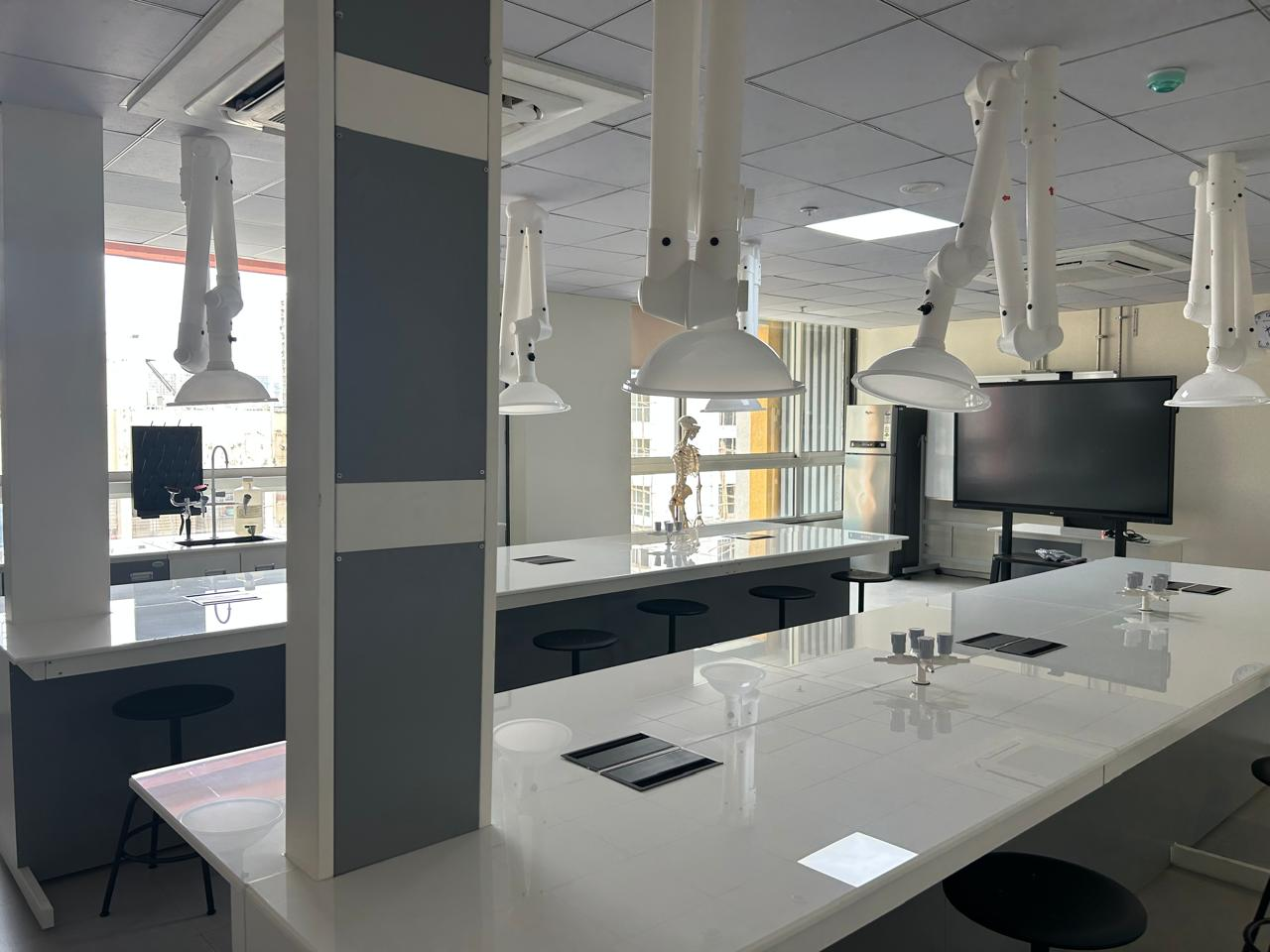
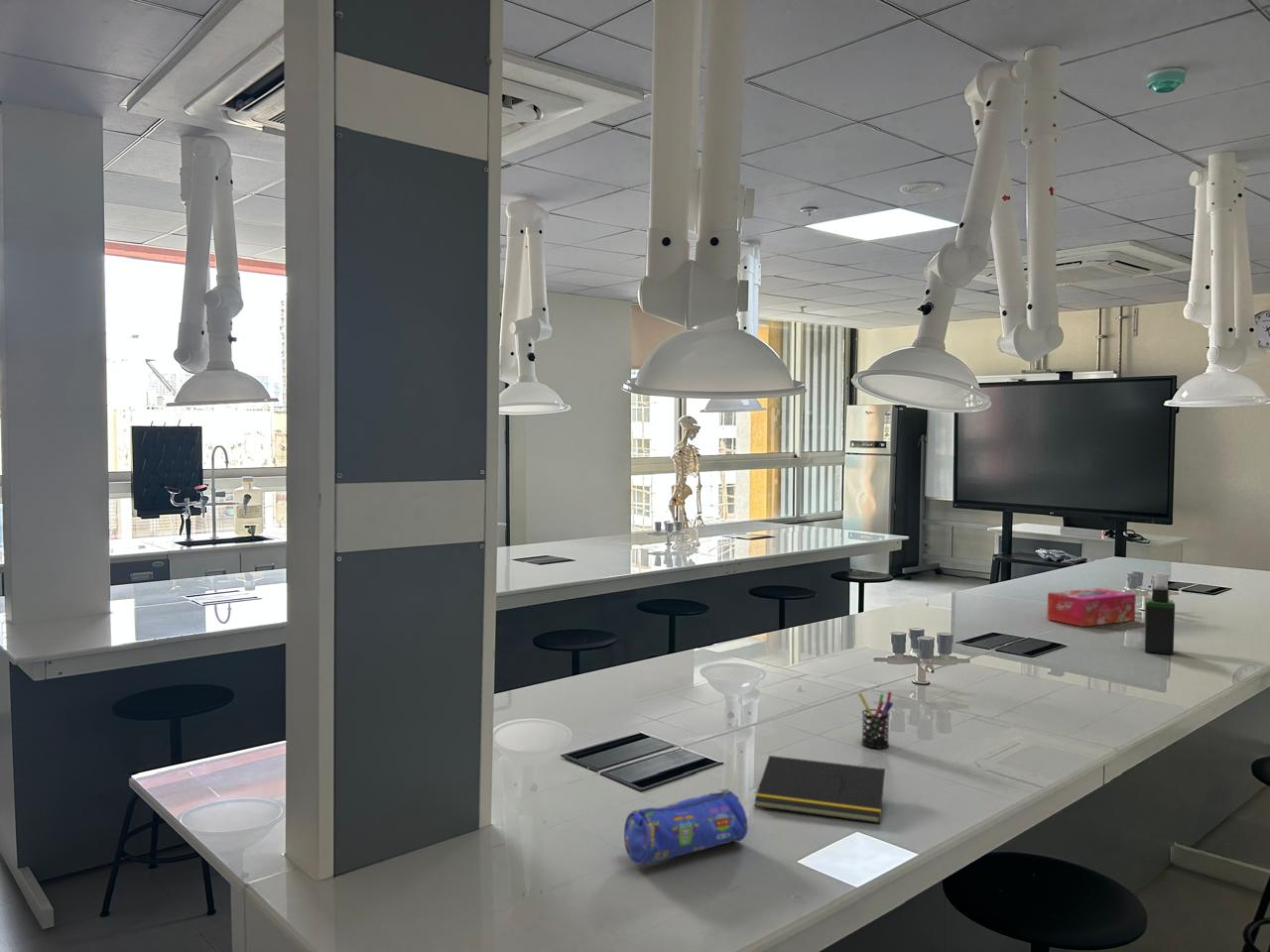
+ notepad (821, 786)
+ pen holder (877, 716)
+ spray bottle (1159, 612)
+ tissue box (1090, 606)
+ pencil case (687, 824)
